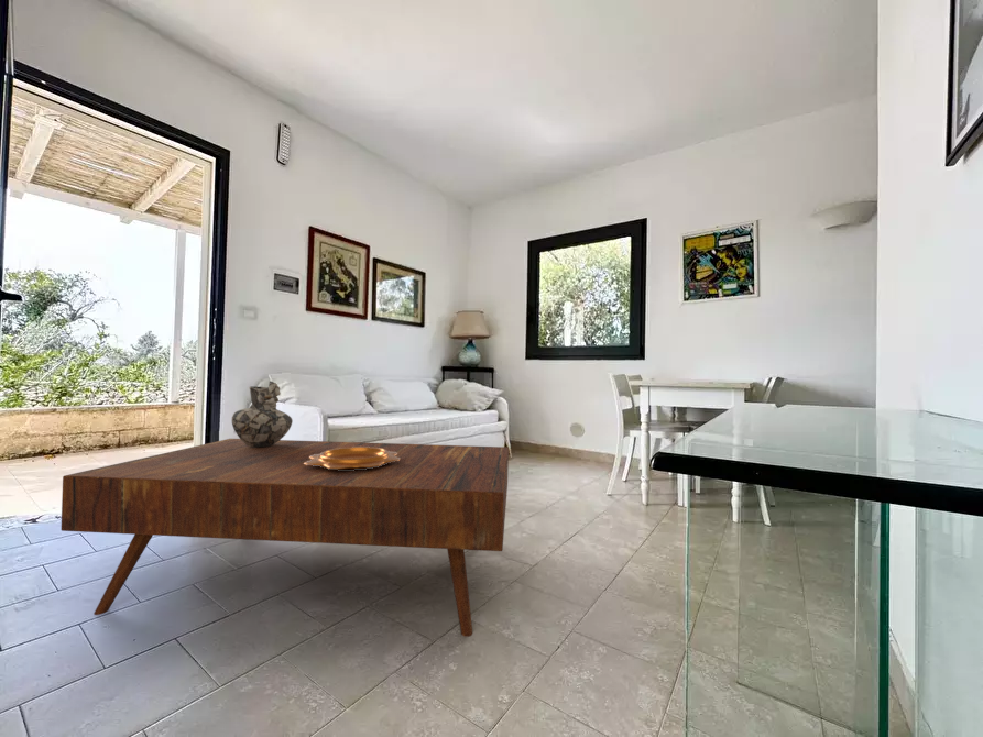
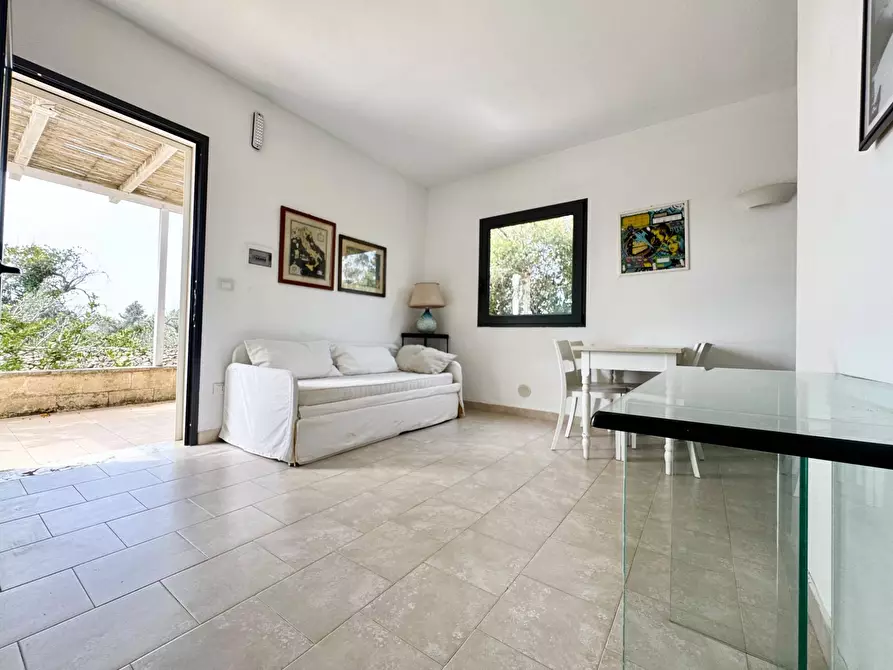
- coffee table (331, 513)
- vase (262, 413)
- decorative bowl (353, 457)
